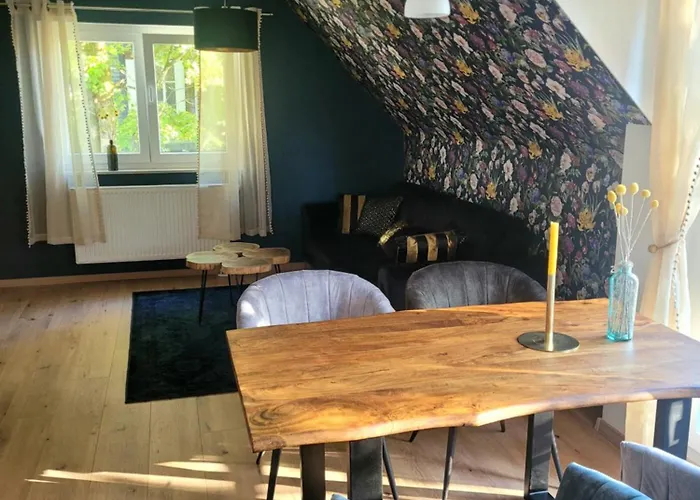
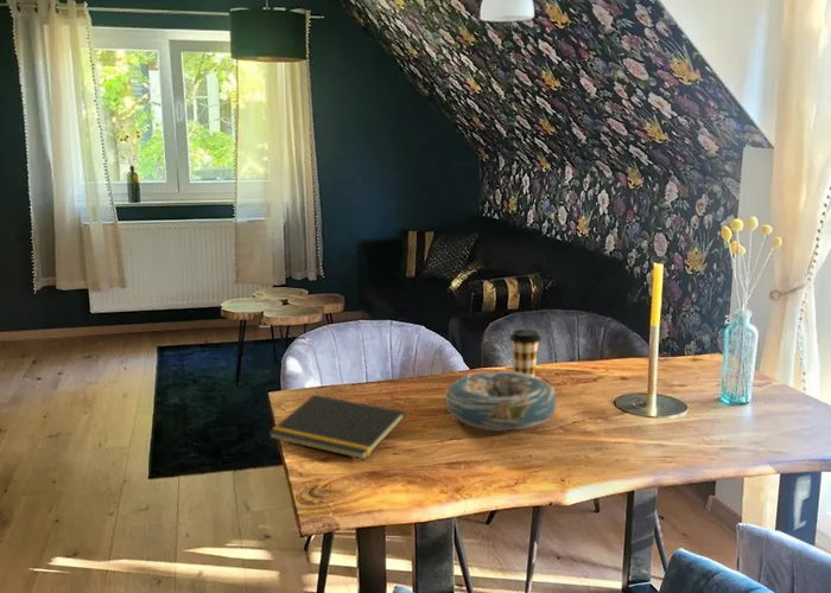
+ decorative bowl (500, 400)
+ coffee cup (525, 355)
+ notepad (337, 425)
